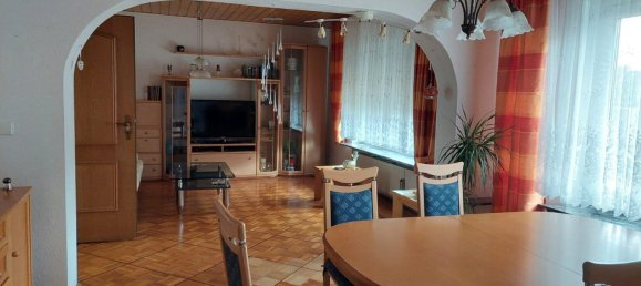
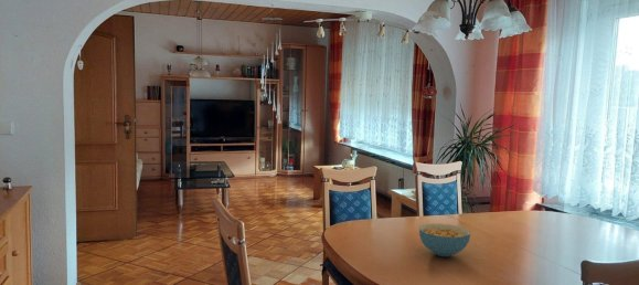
+ cereal bowl (444, 242)
